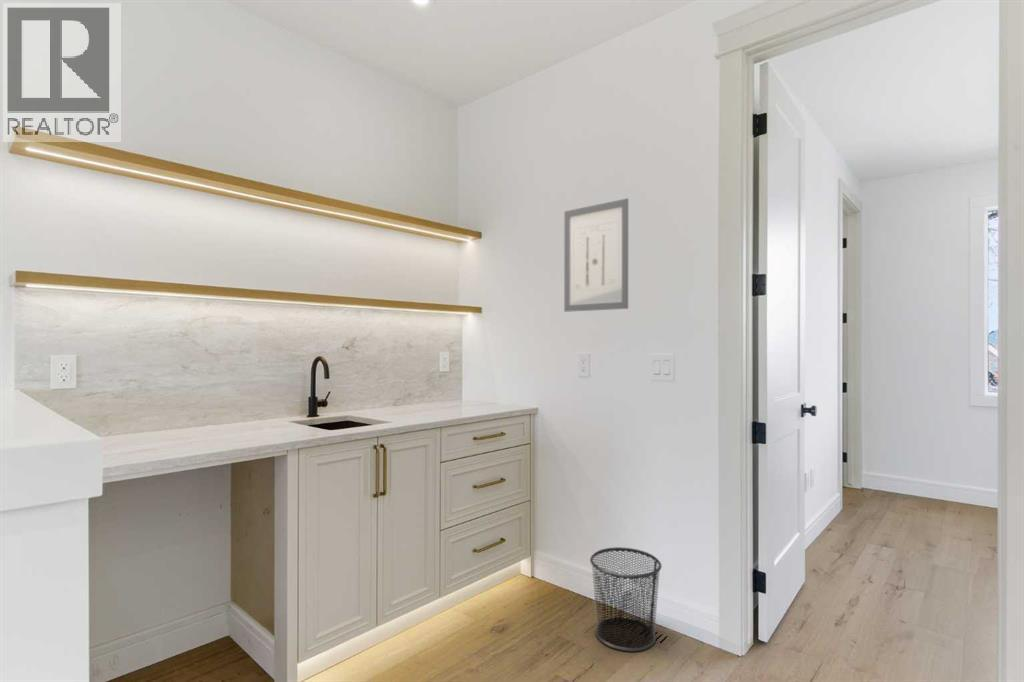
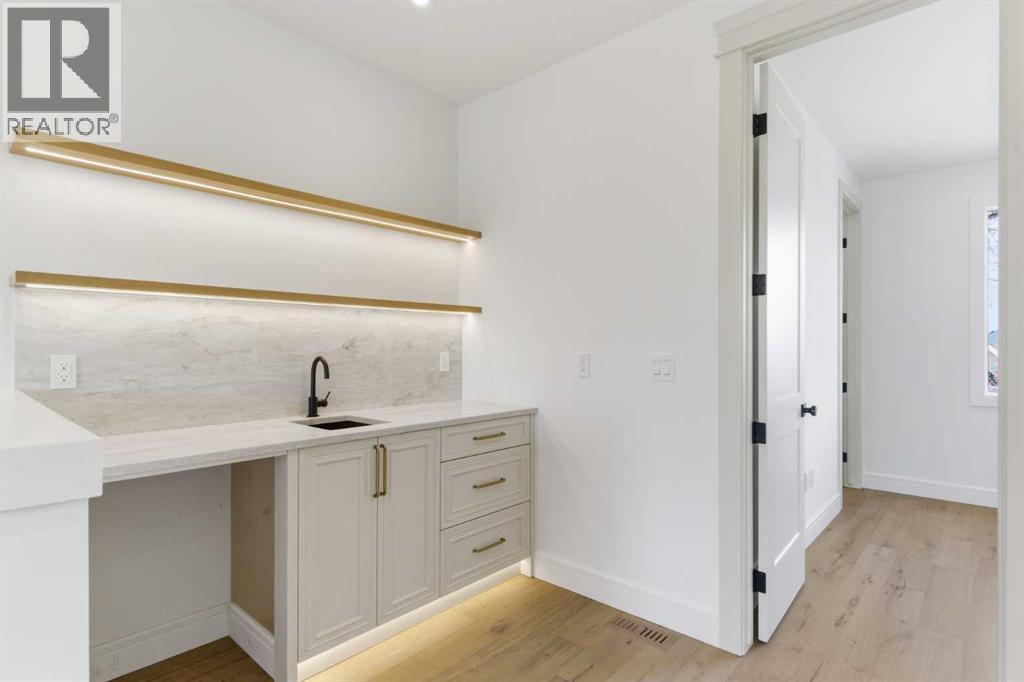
- wall art (594, 257)
- waste bin (624, 597)
